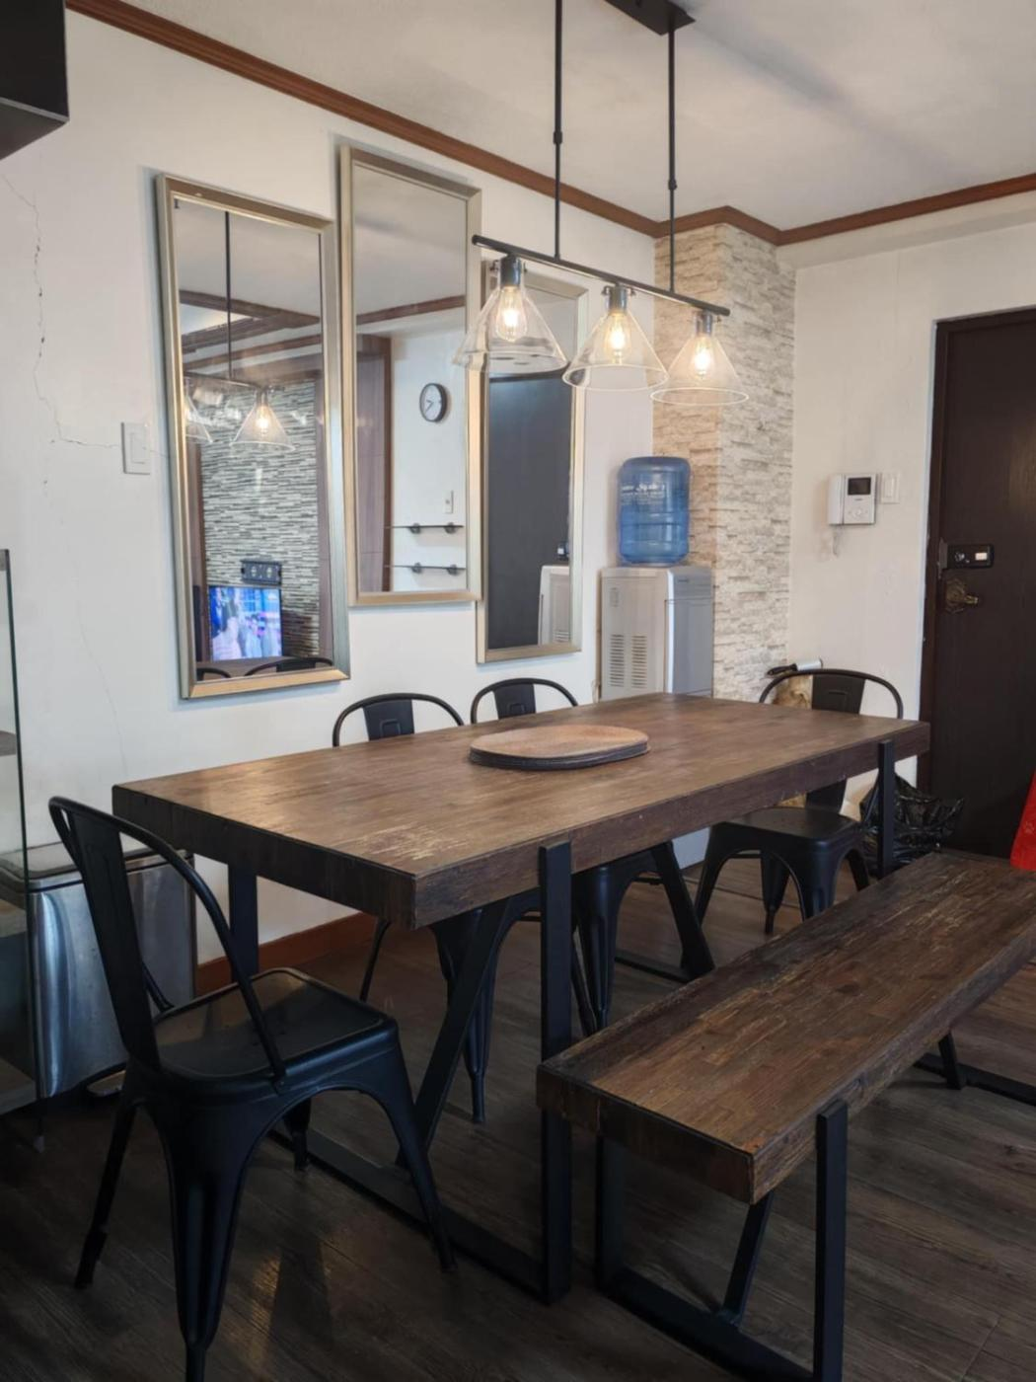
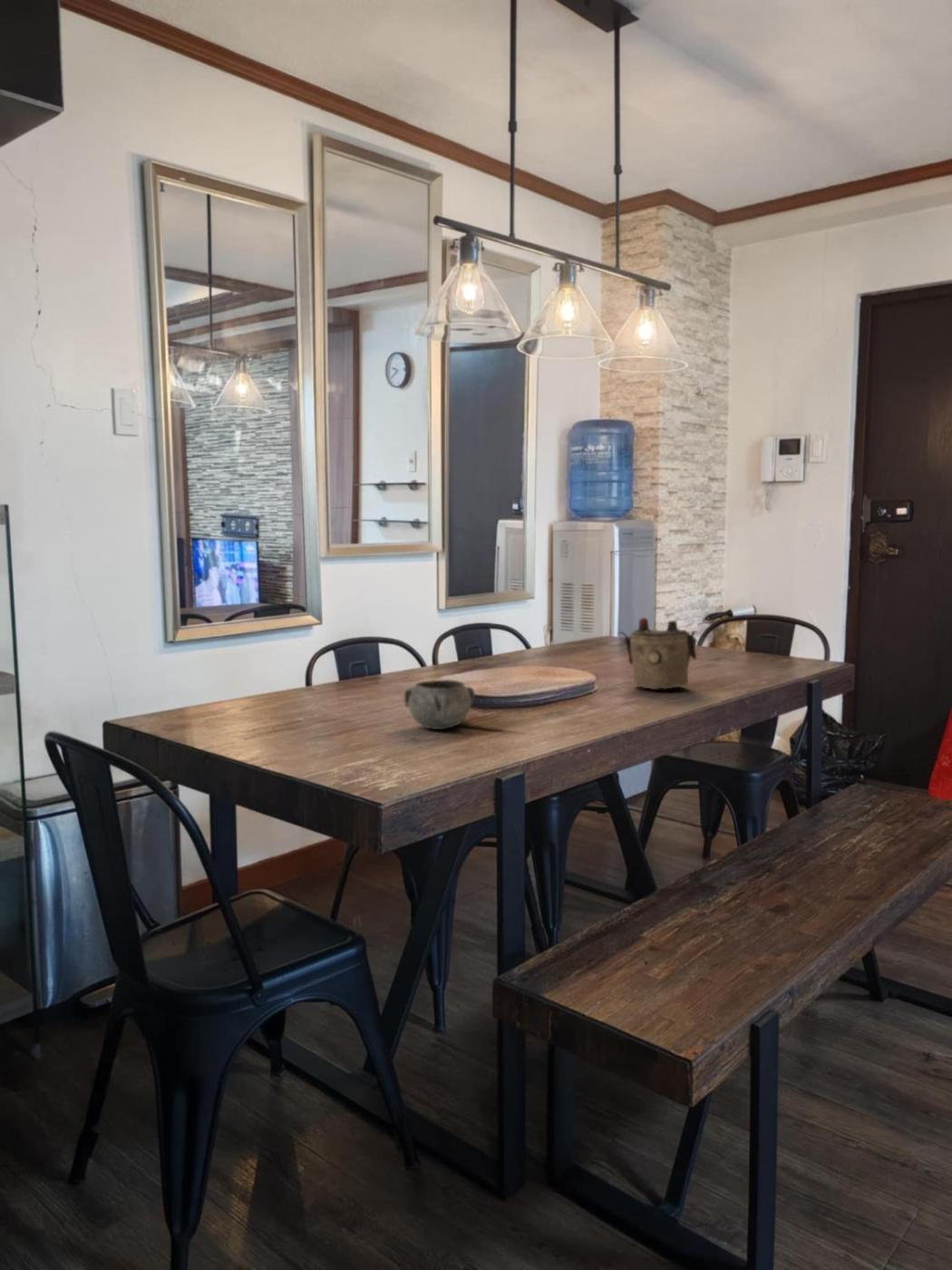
+ decorative bowl (435, 705)
+ teapot (657, 652)
